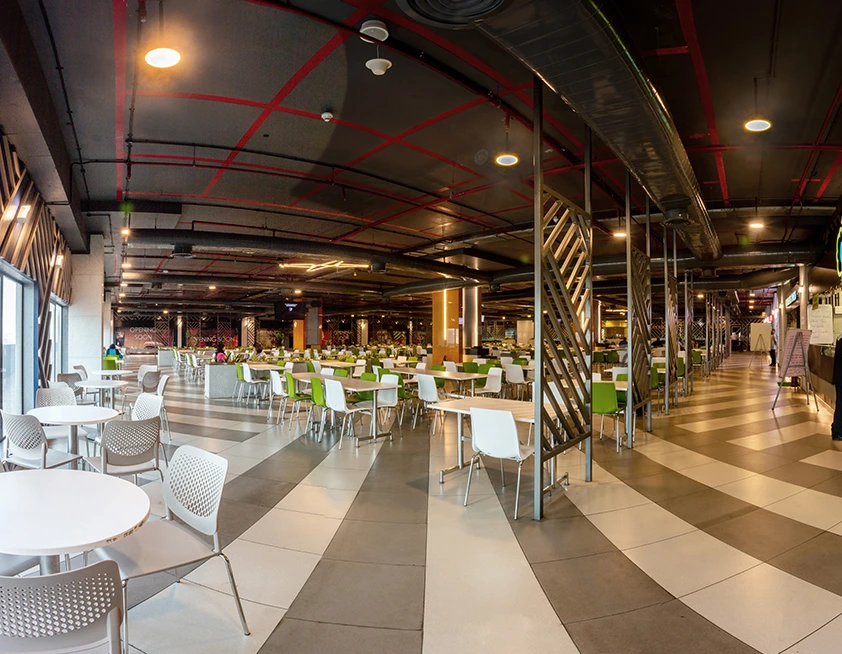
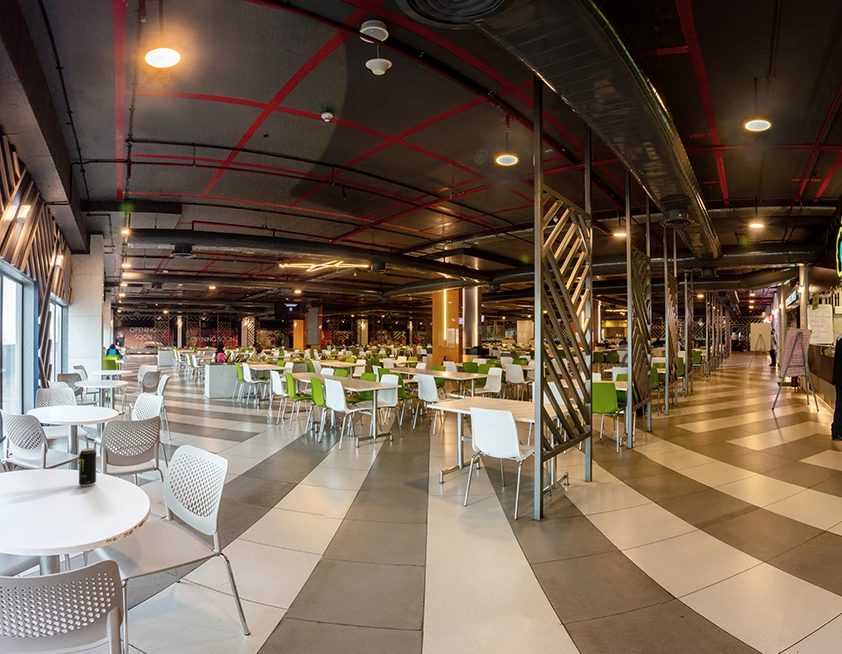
+ beverage can (87, 467)
